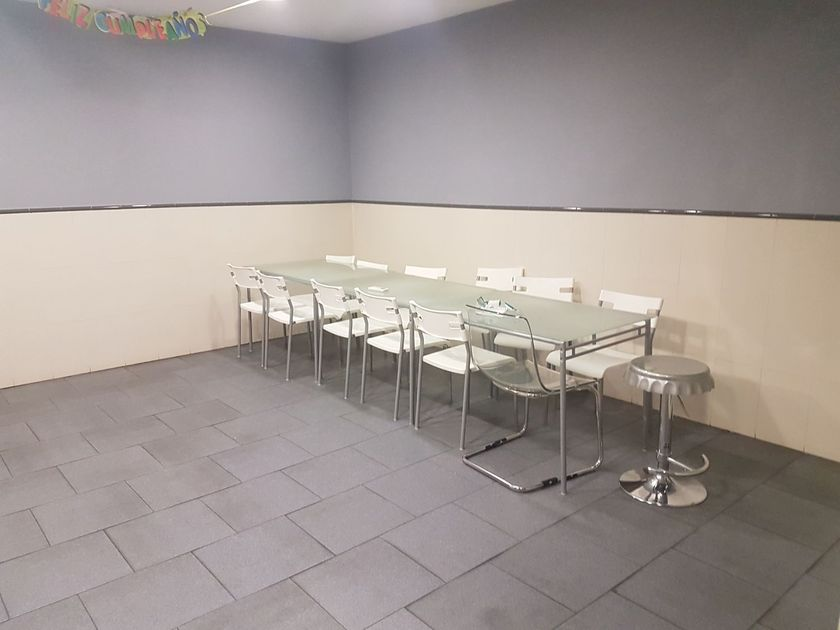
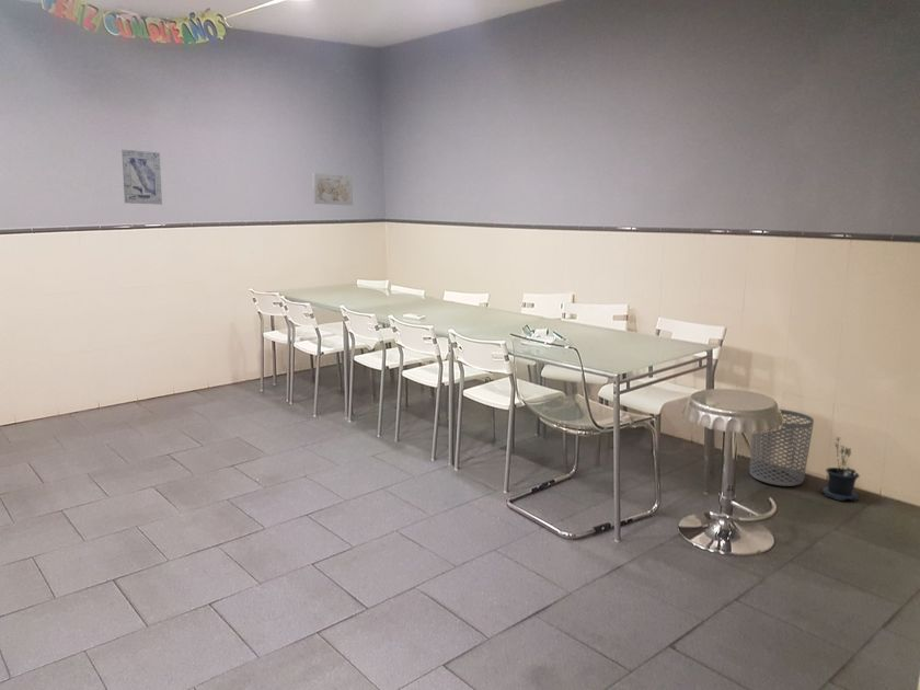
+ wall art (142, 177)
+ wall art (332, 189)
+ waste bin (779, 447)
+ potted plant (842, 467)
